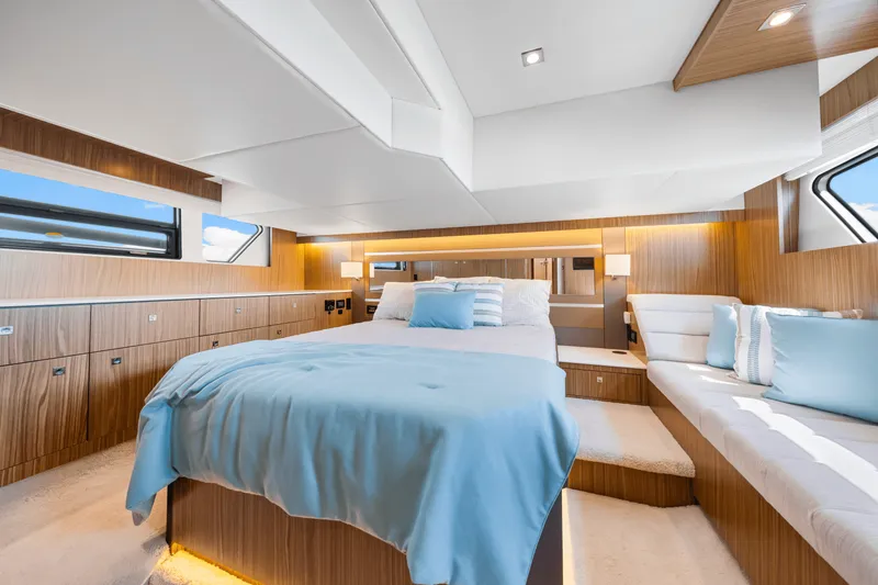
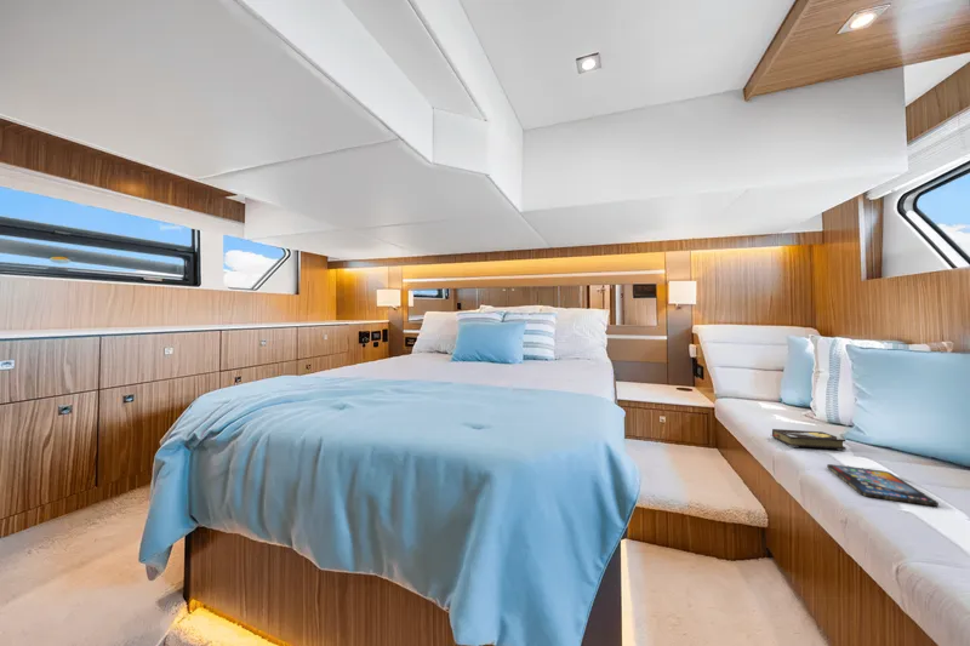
+ tablet (875, 482)
+ hardback book (806, 438)
